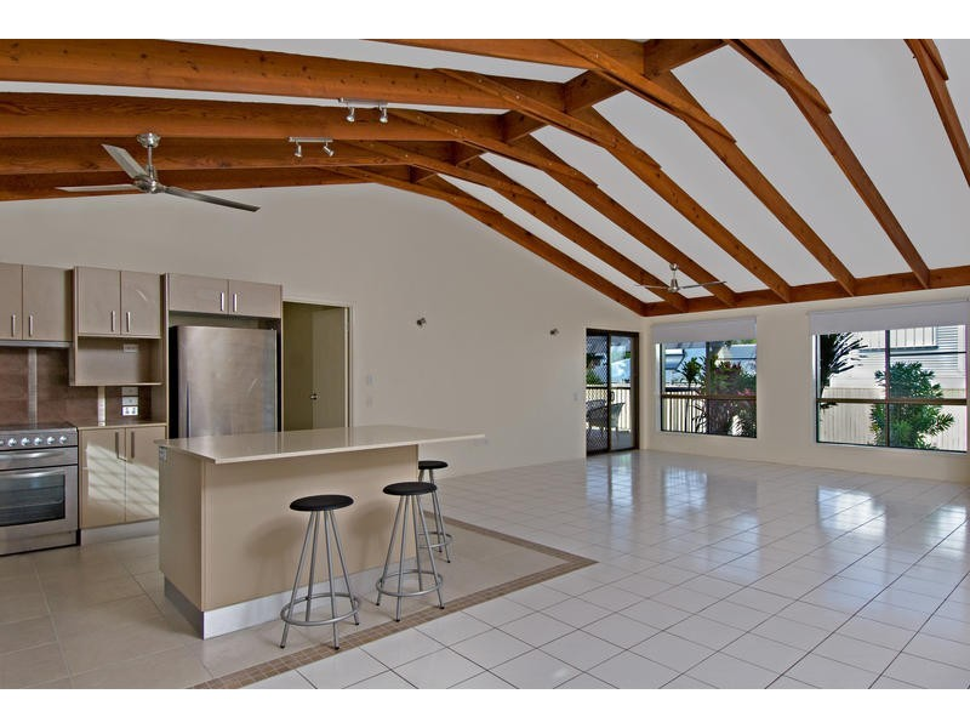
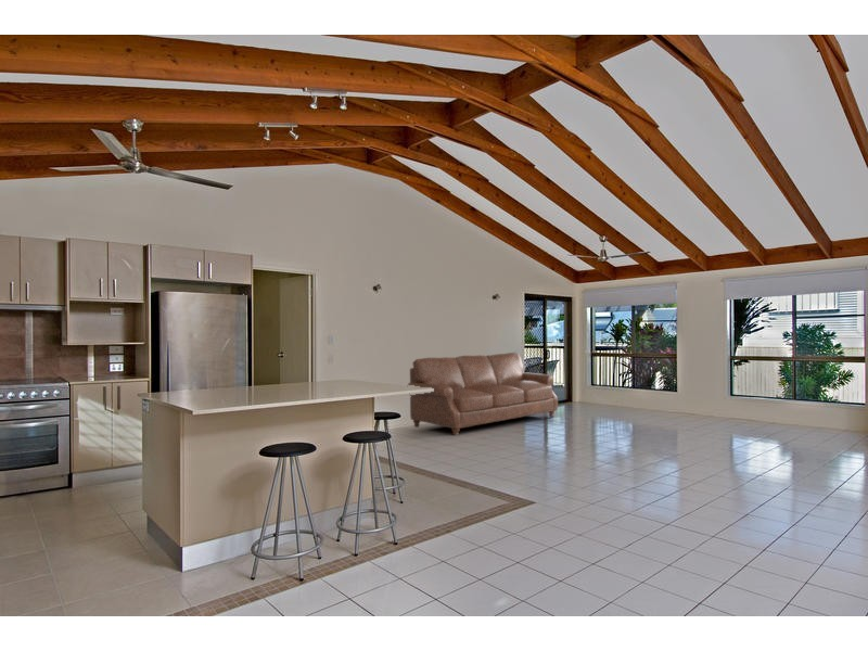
+ sofa (486, 388)
